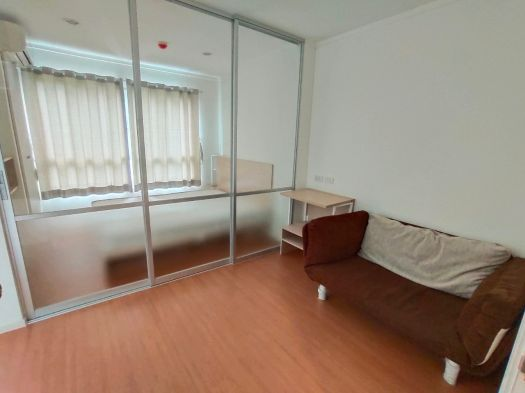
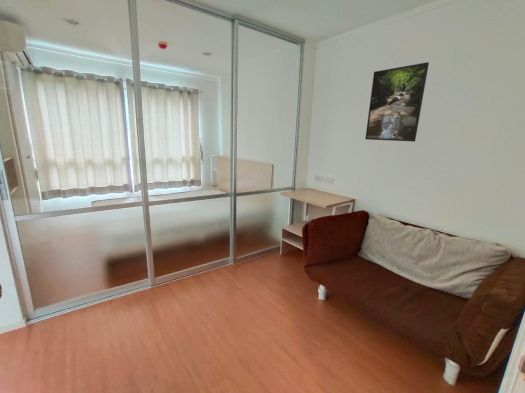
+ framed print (393, 105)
